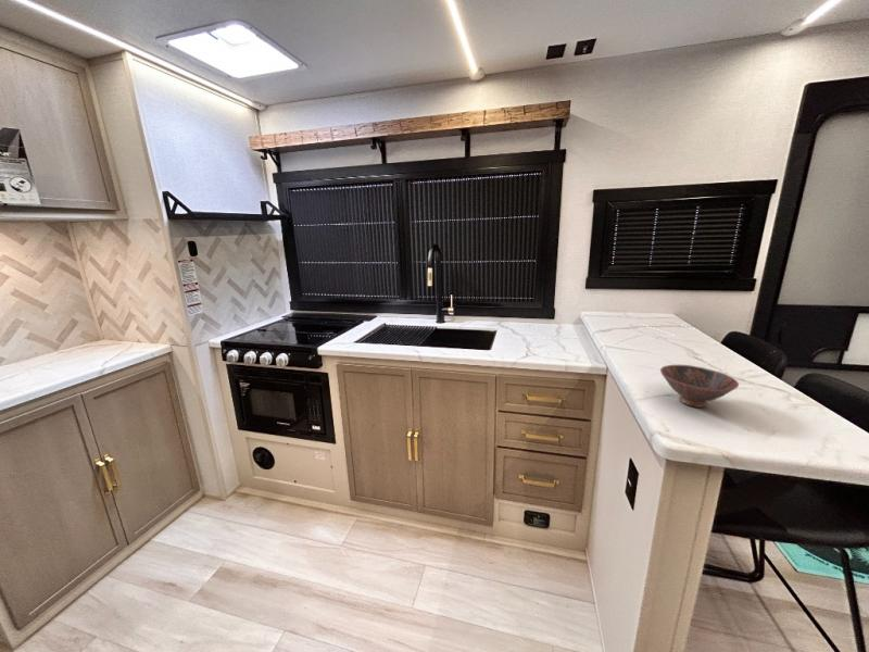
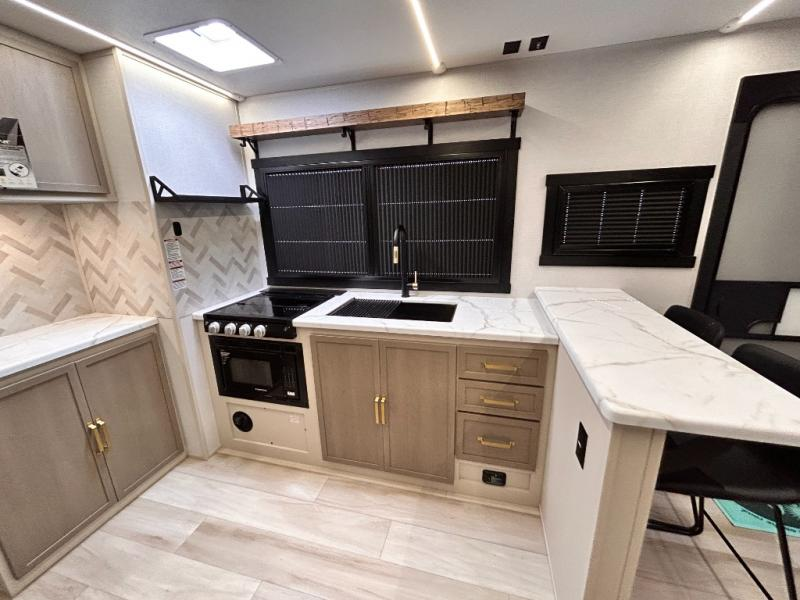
- bowl (694, 389)
